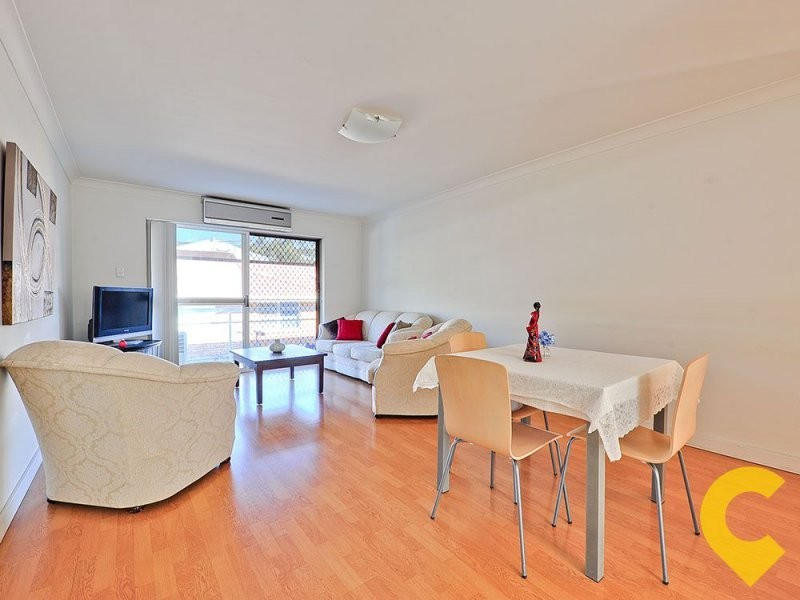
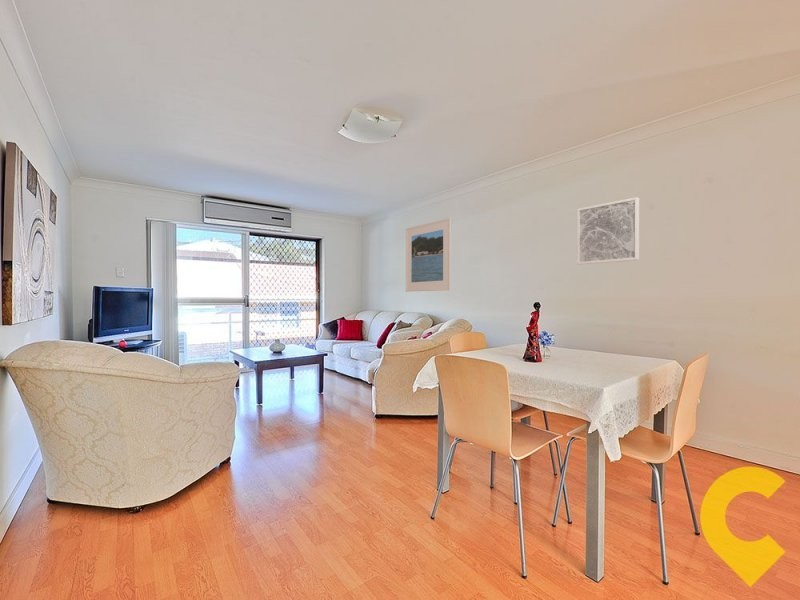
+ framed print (426, 257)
+ wall art (606, 232)
